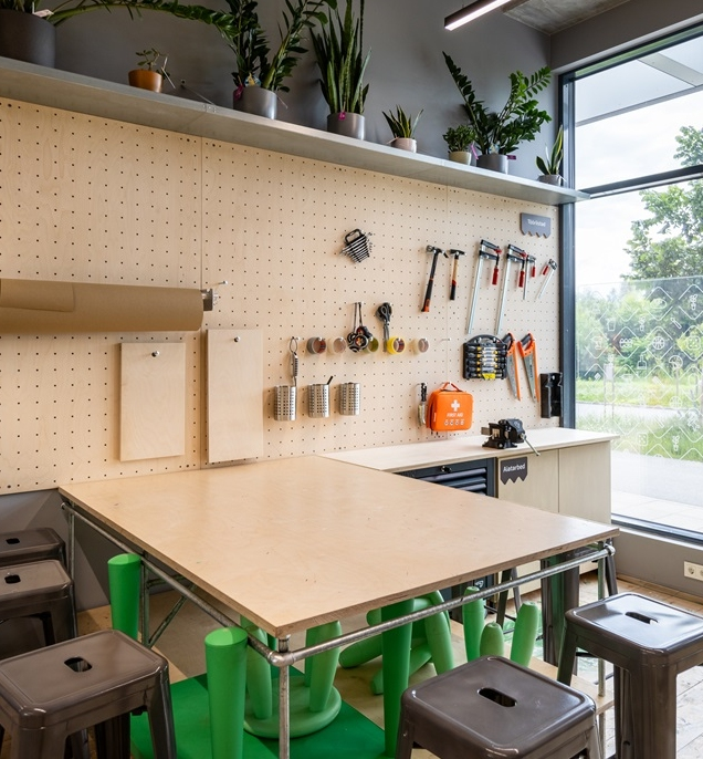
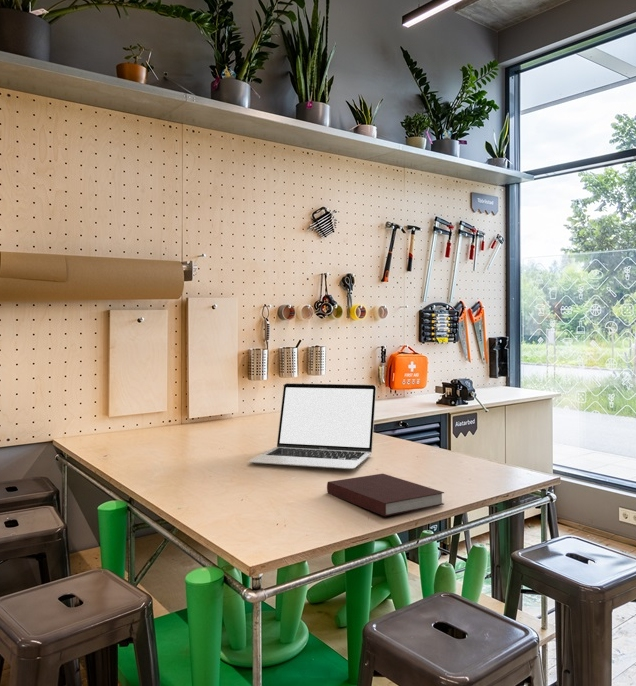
+ notebook (383, 492)
+ laptop (315, 422)
